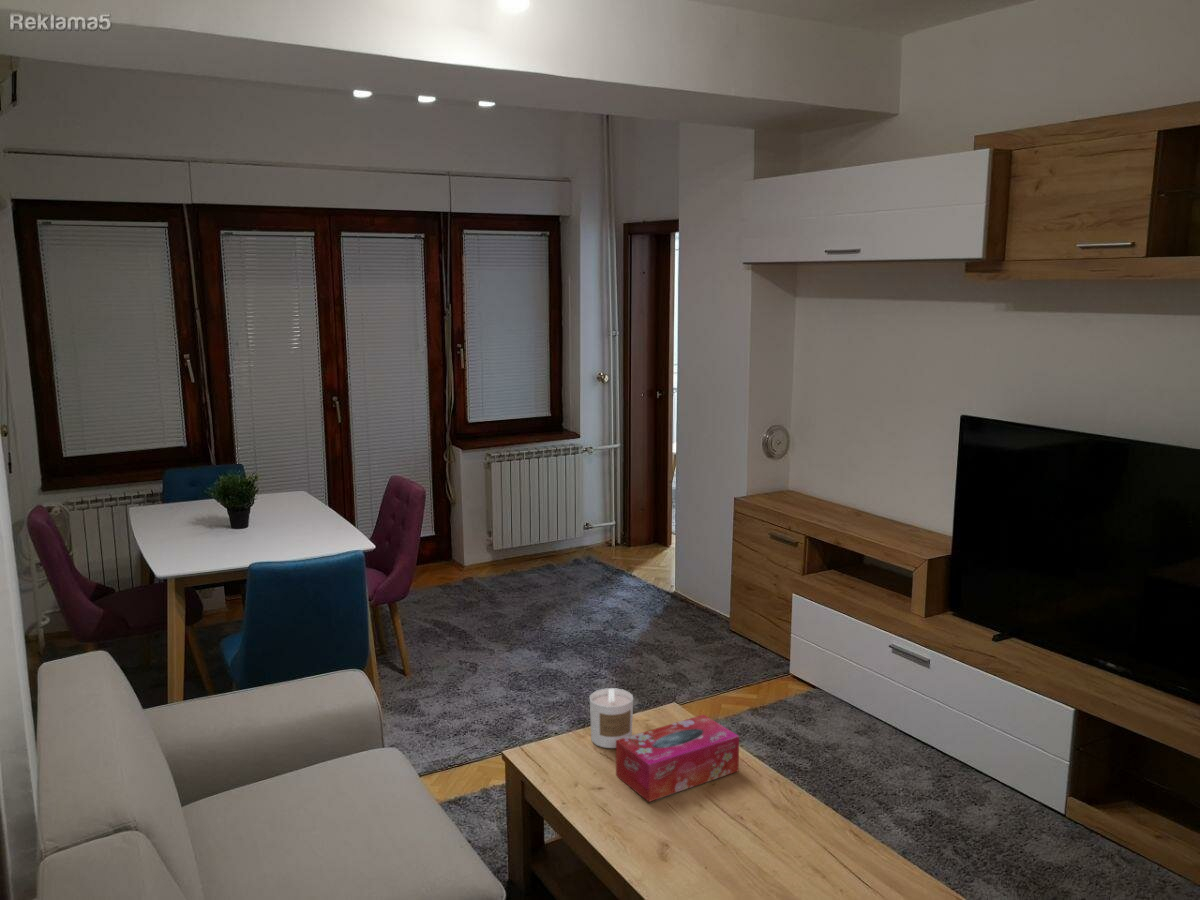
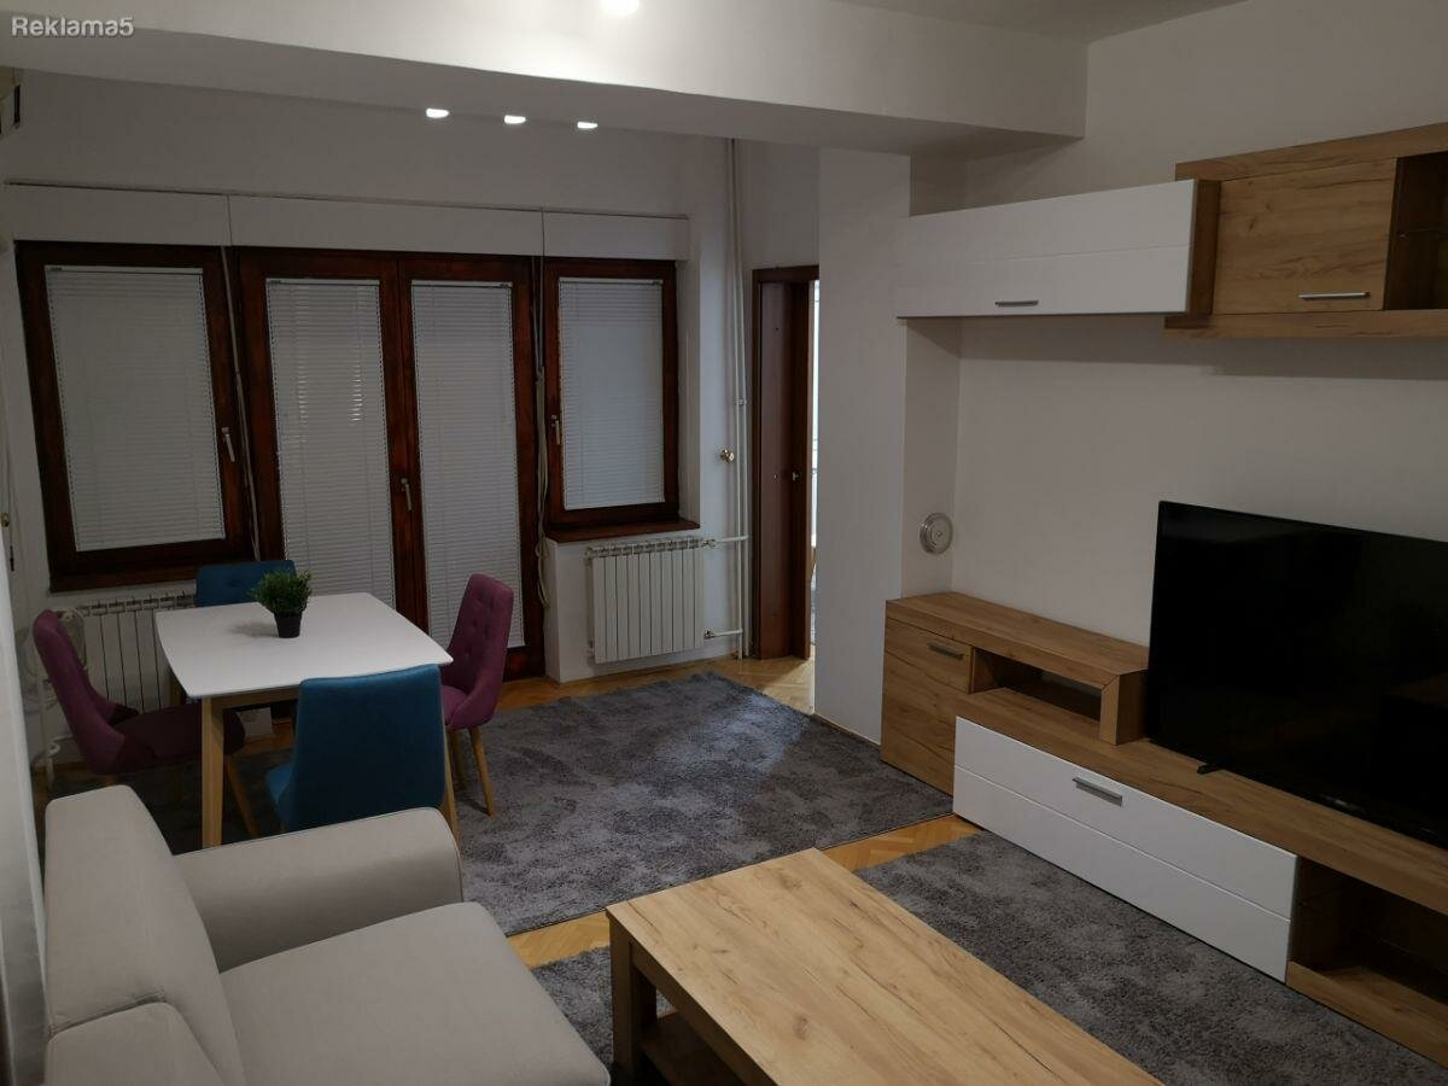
- candle (611, 714)
- tissue box (677, 755)
